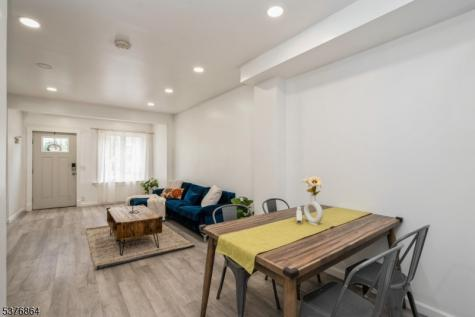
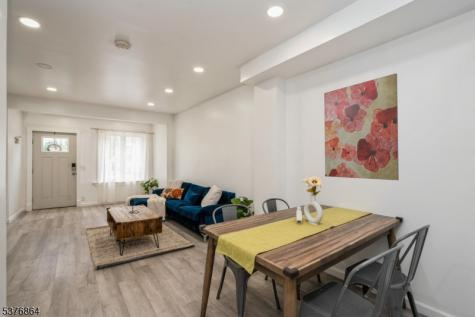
+ wall art (356, 131)
